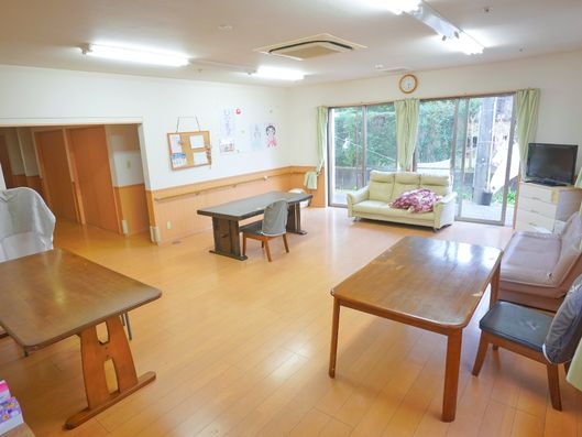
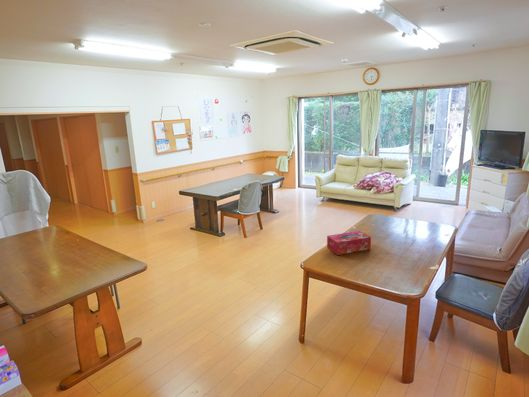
+ tissue box (348, 242)
